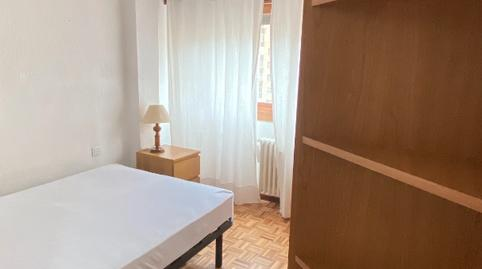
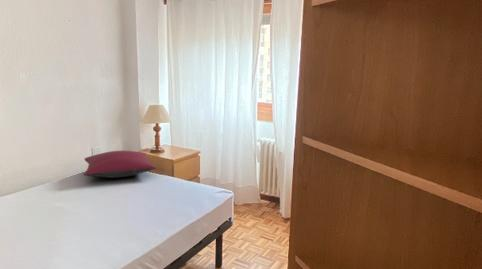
+ pillow (119, 163)
